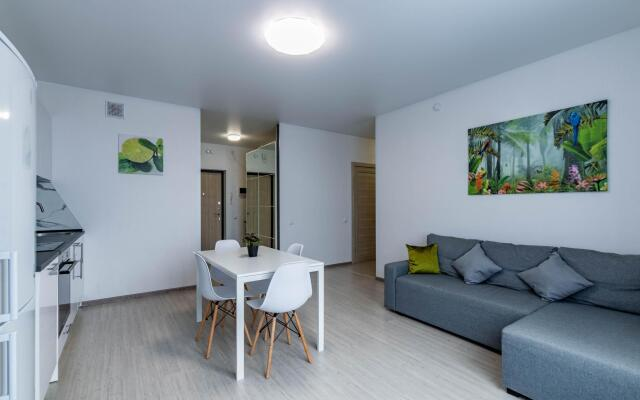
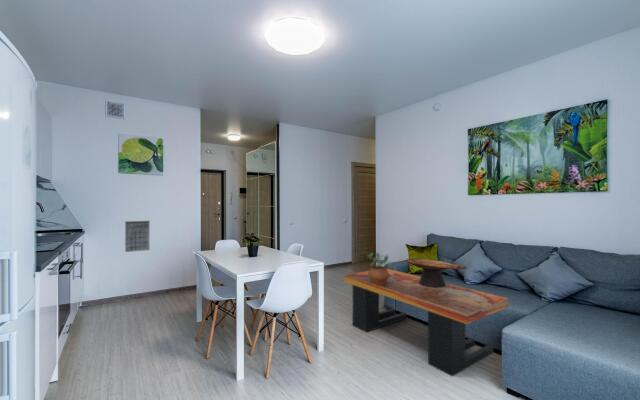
+ calendar (137, 232)
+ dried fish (434, 273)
+ potted plant (380, 267)
+ coffee table (416, 306)
